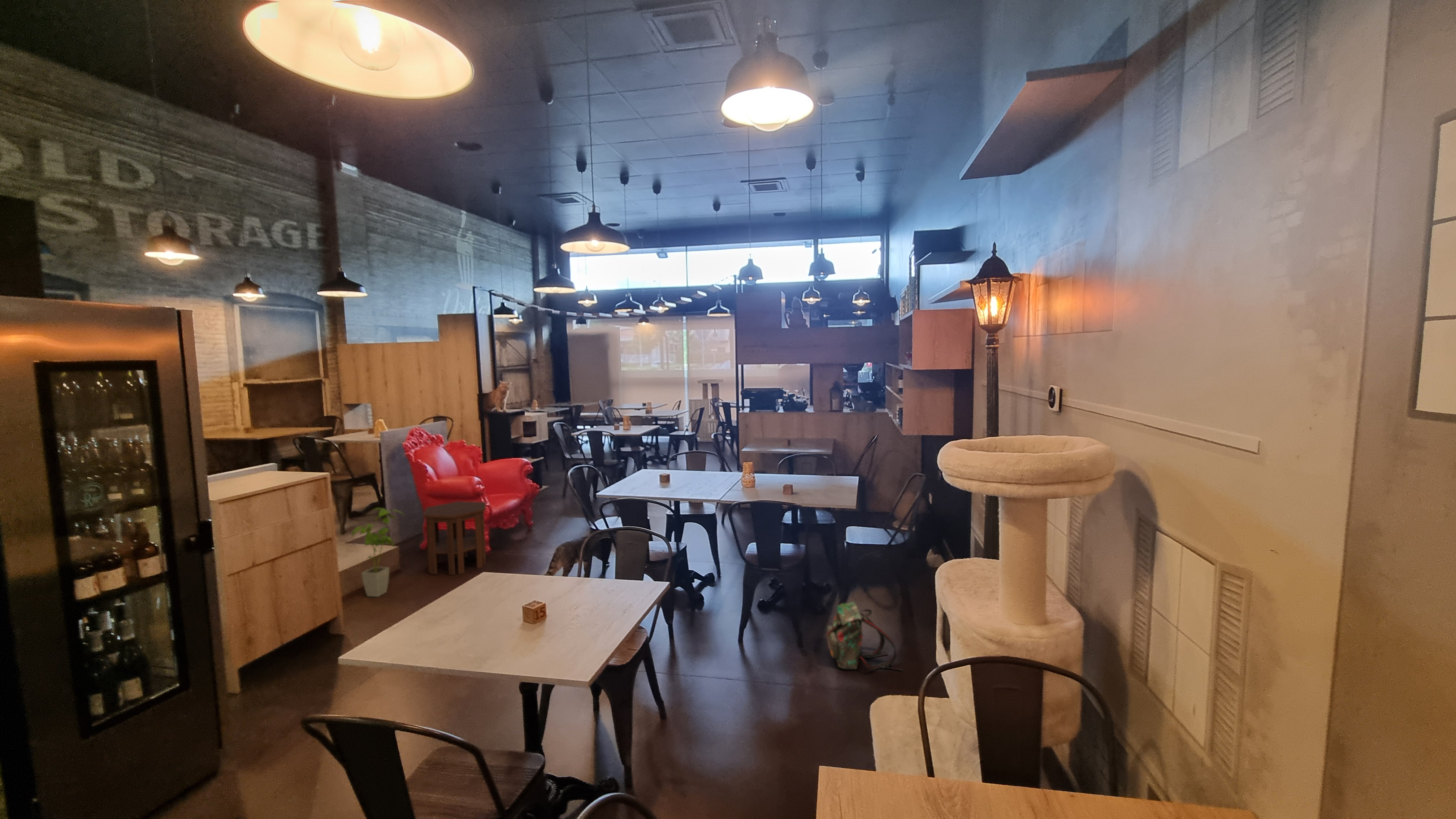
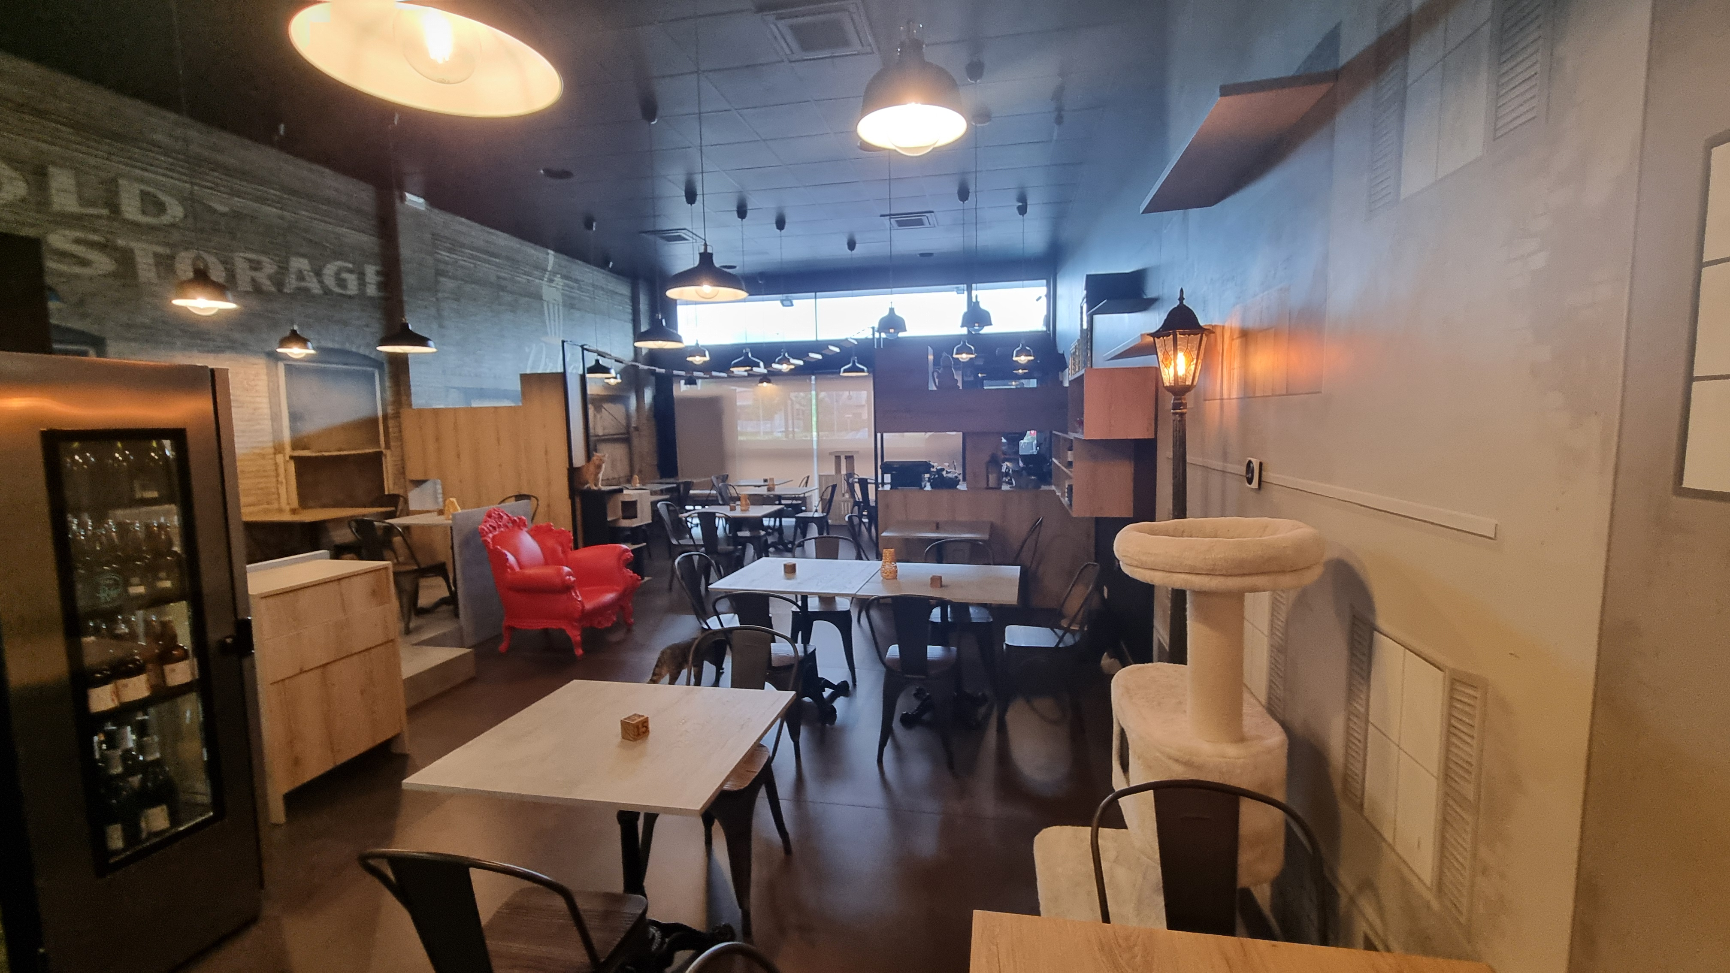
- backpack (862, 636)
- side table (457, 537)
- house plant (381, 550)
